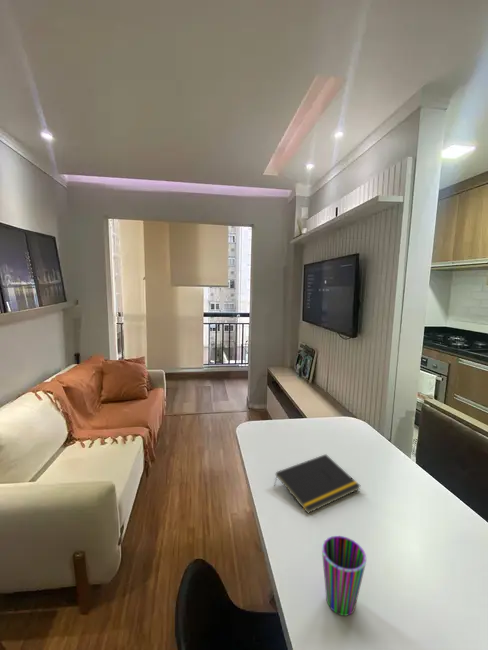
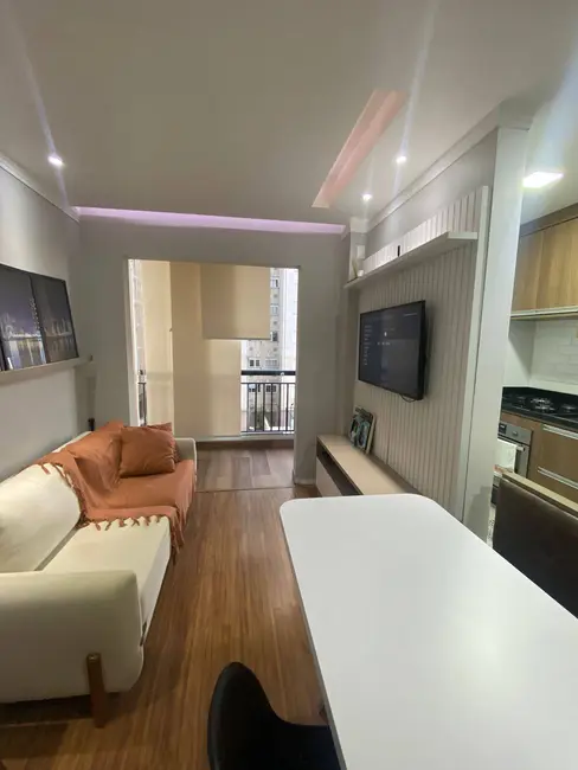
- notepad (317, 480)
- cup (342, 577)
